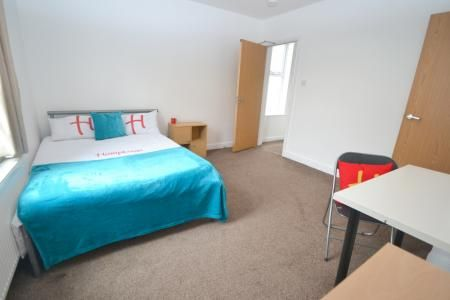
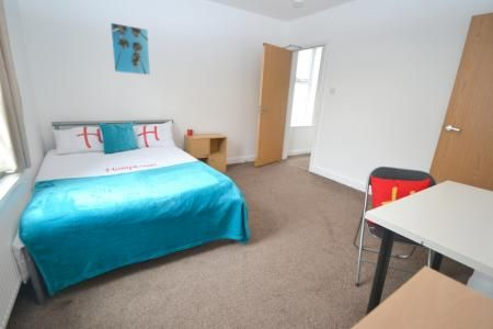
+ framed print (130, 50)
